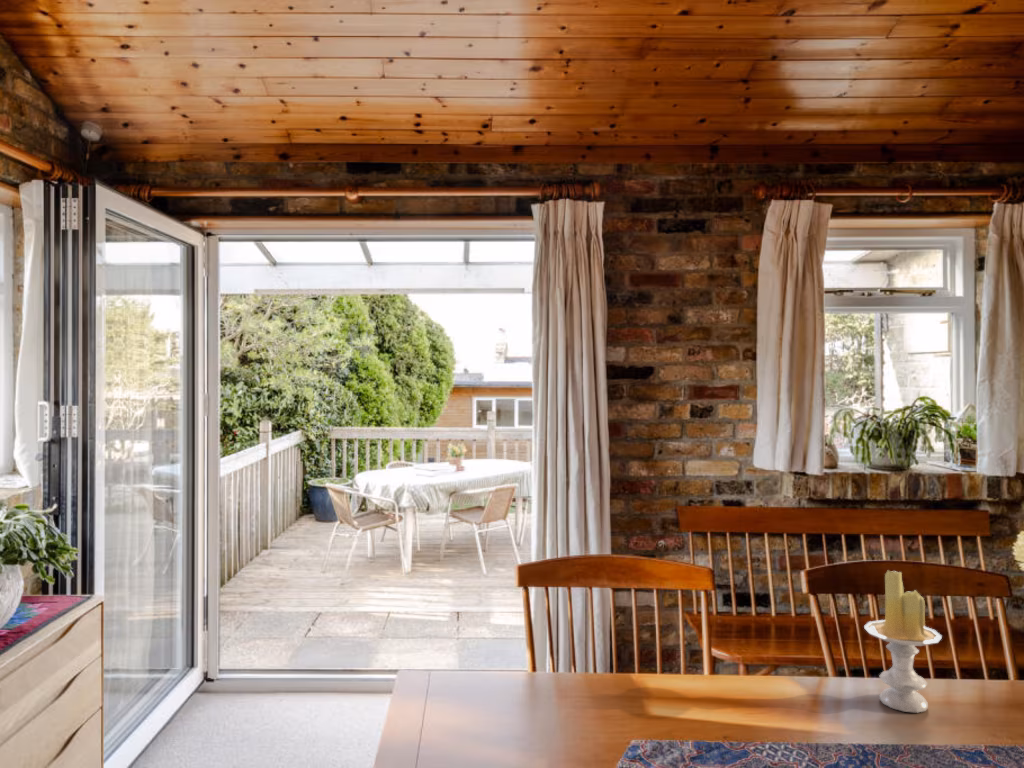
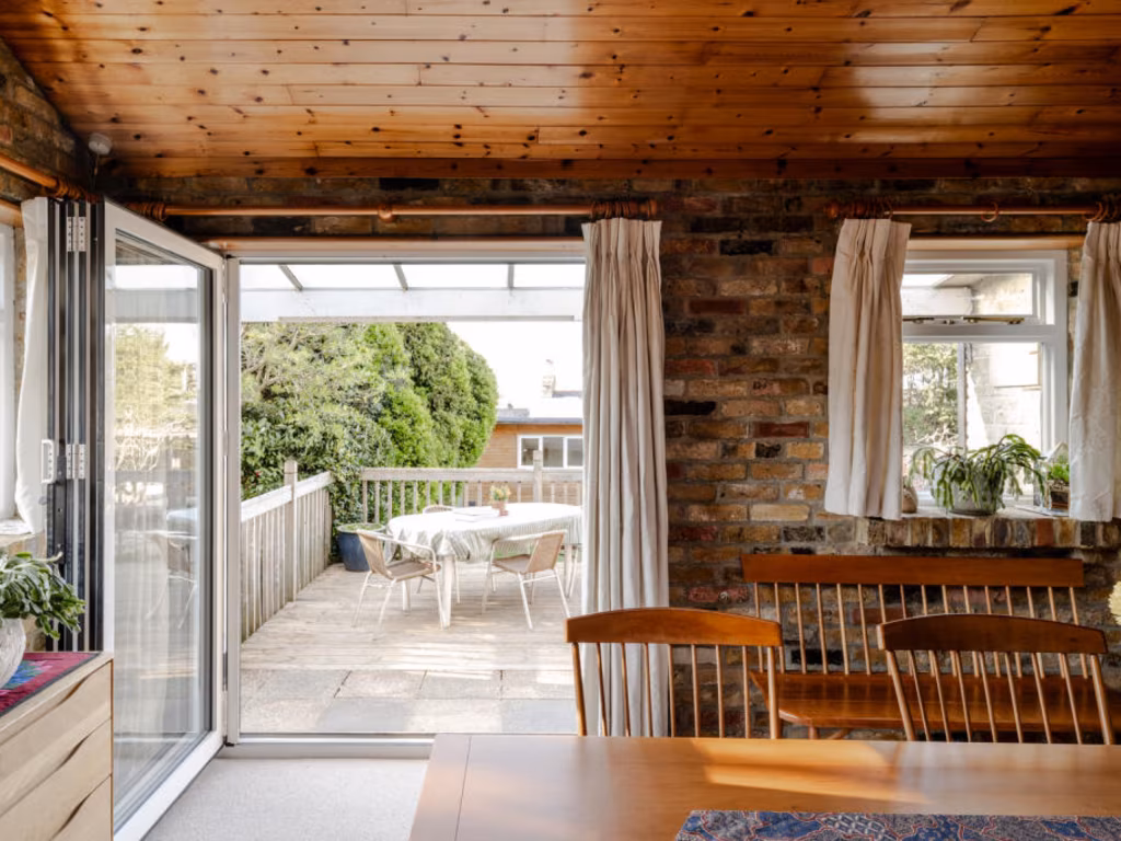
- candle (902, 636)
